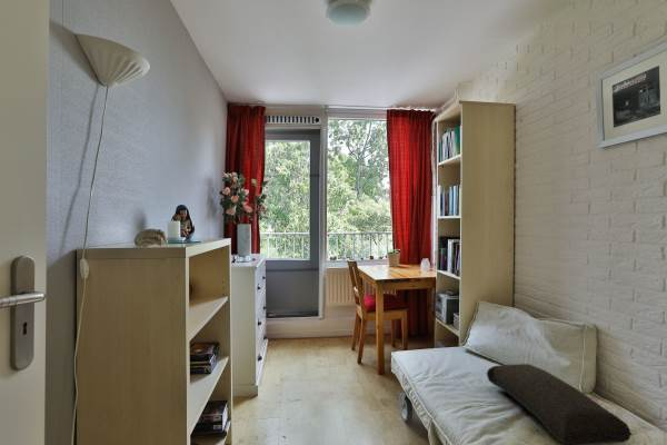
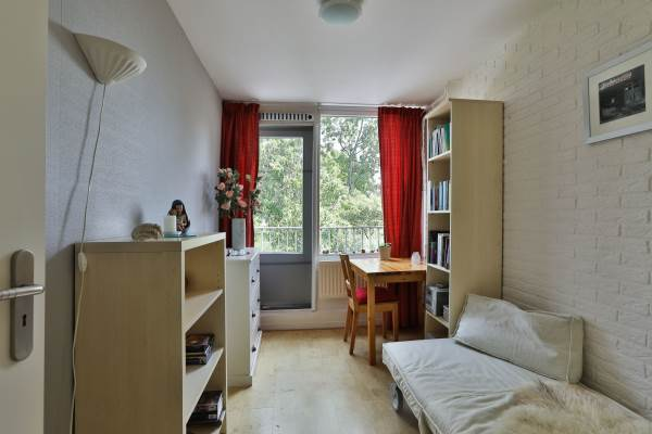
- cushion (546, 396)
